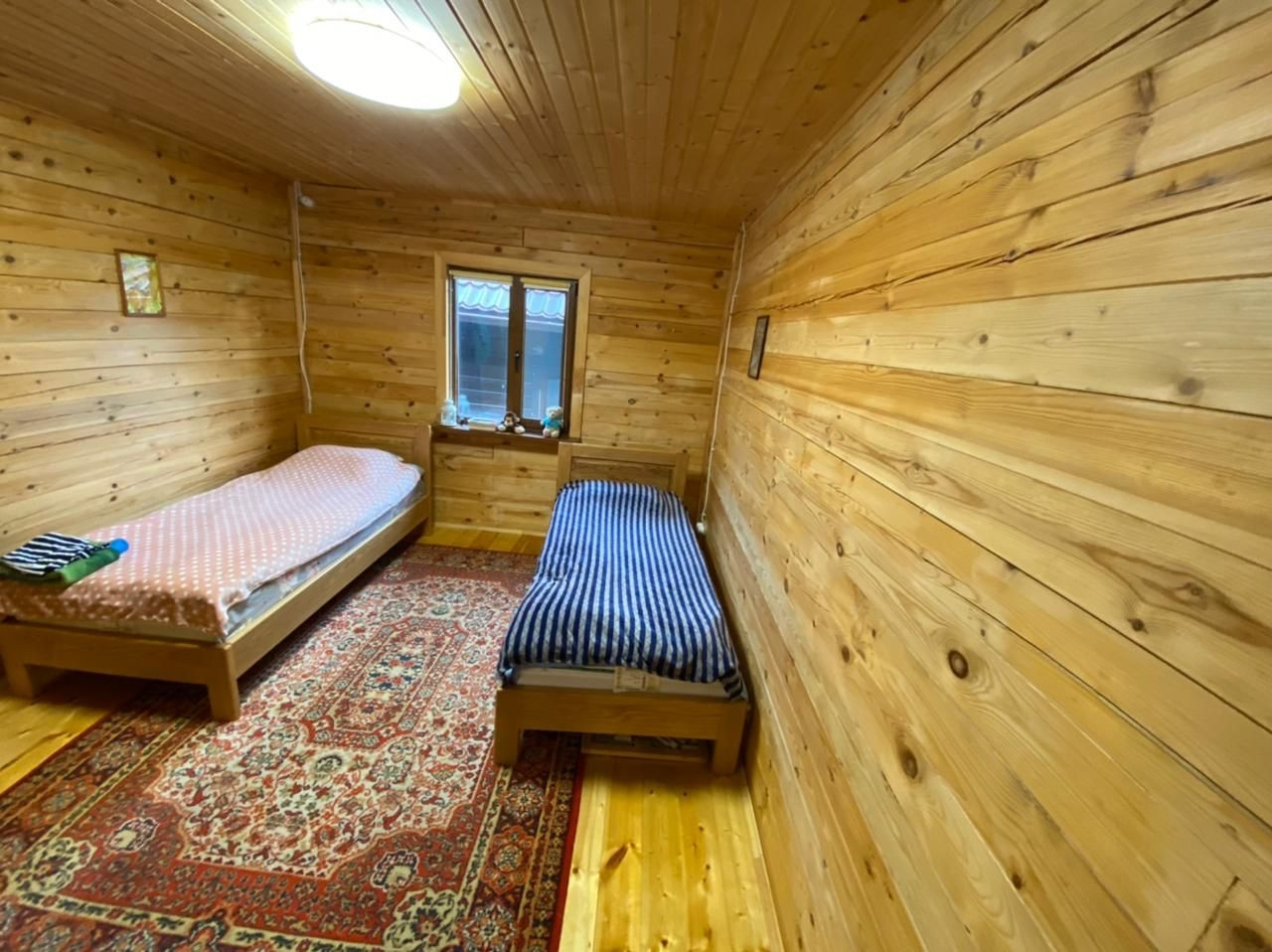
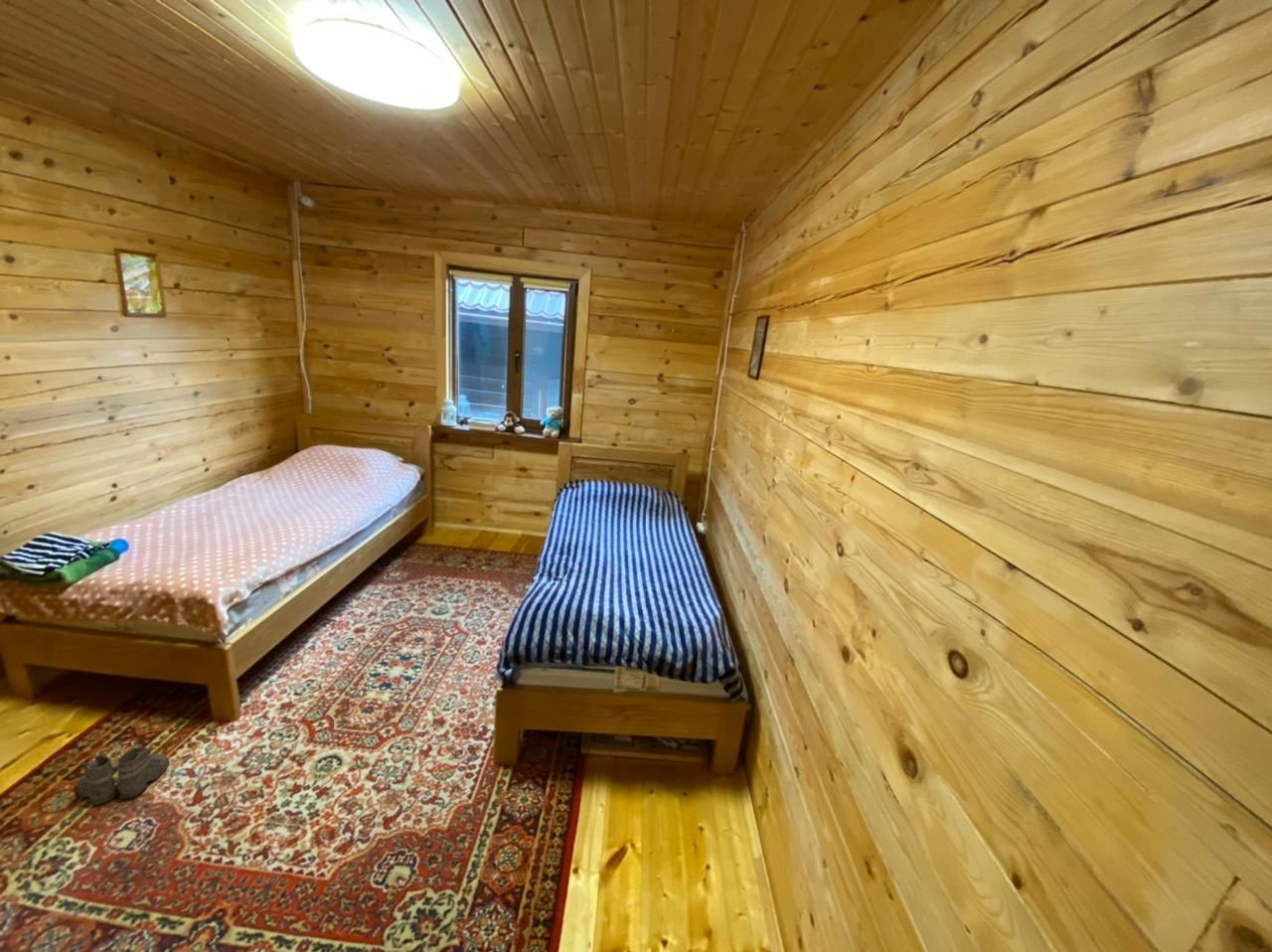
+ boots (122, 767)
